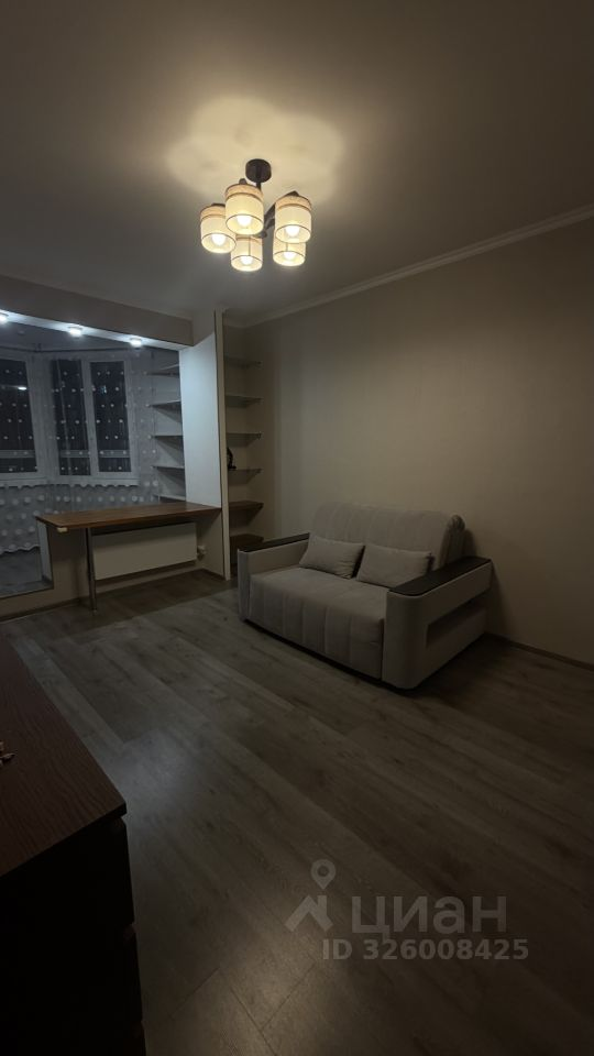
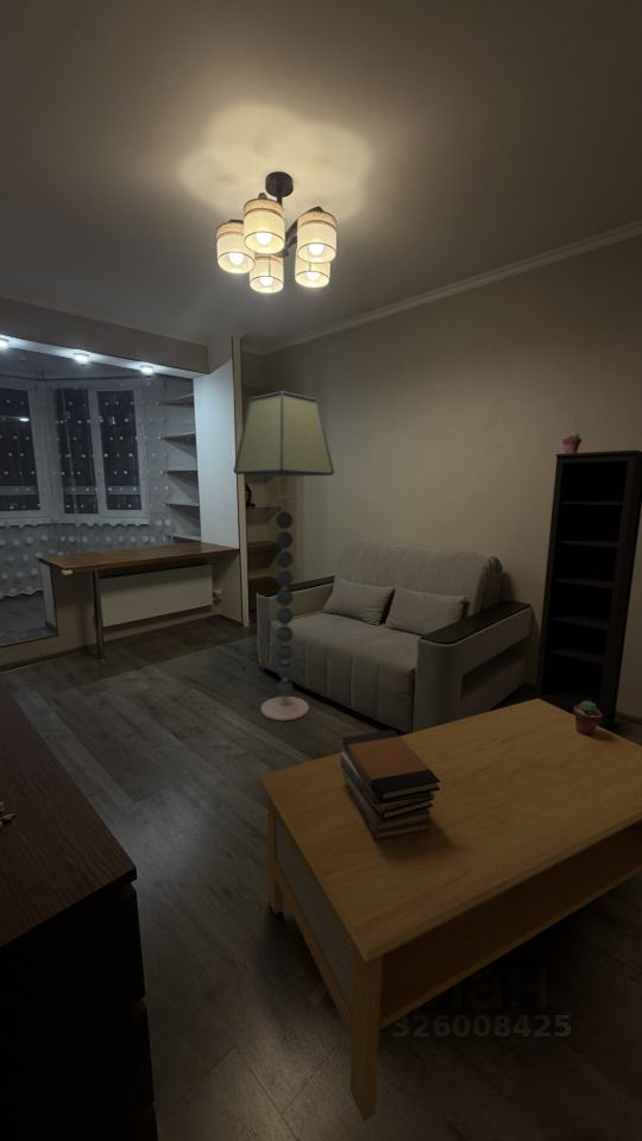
+ coffee table (480, 839)
+ potted succulent (572, 442)
+ potted succulent (586, 716)
+ floor lamp (284, 561)
+ bookcase (586, 591)
+ book stack (385, 778)
